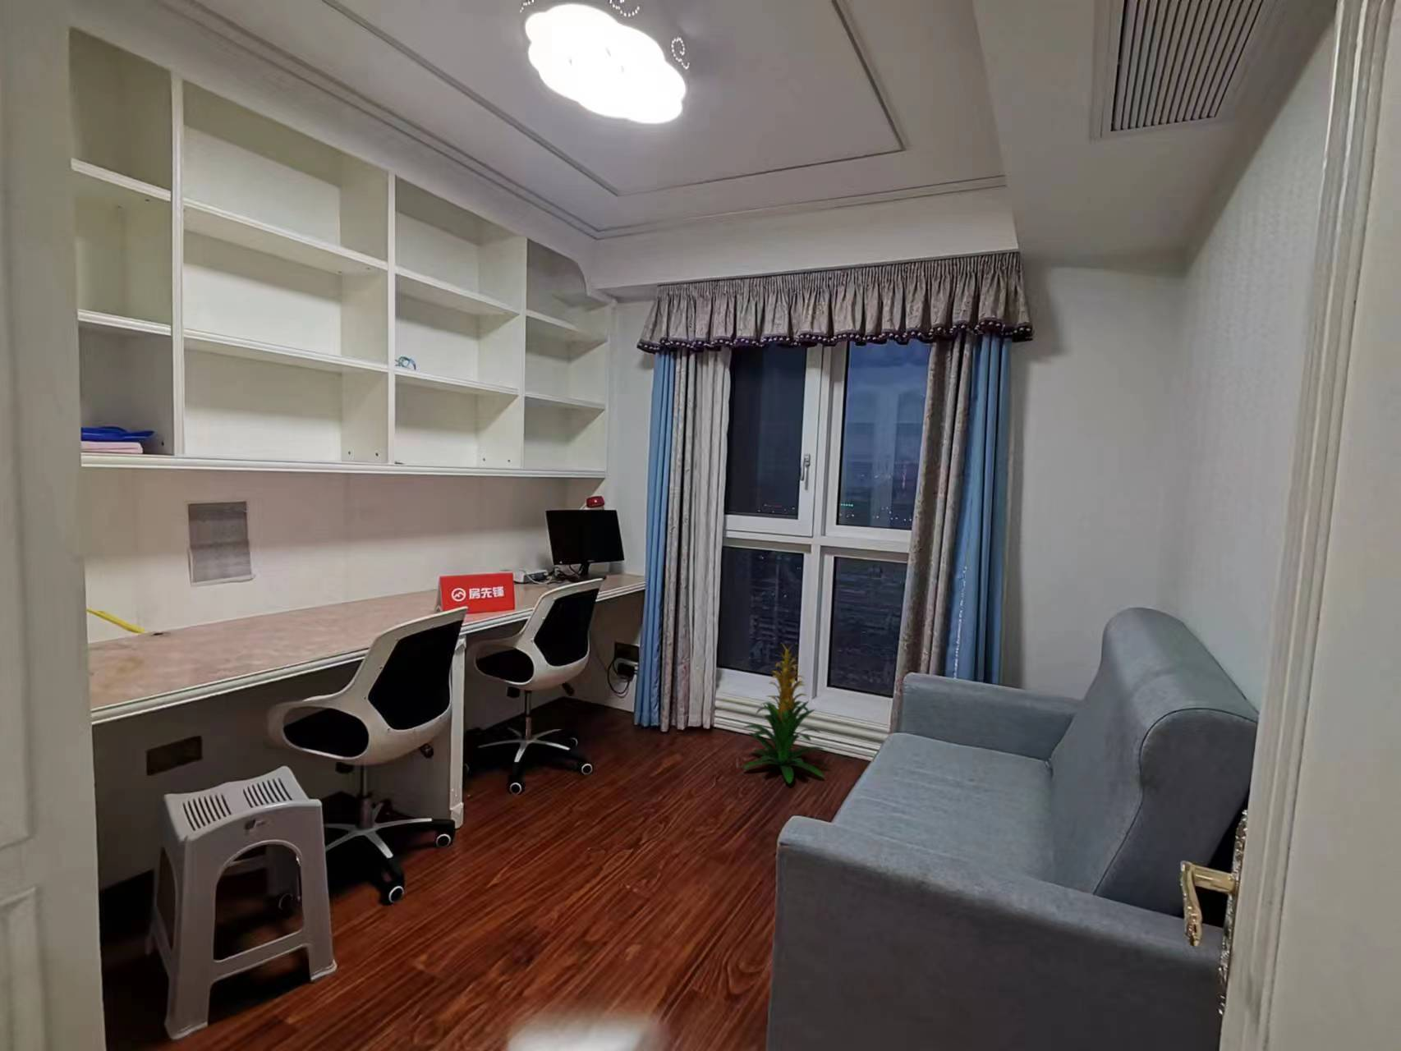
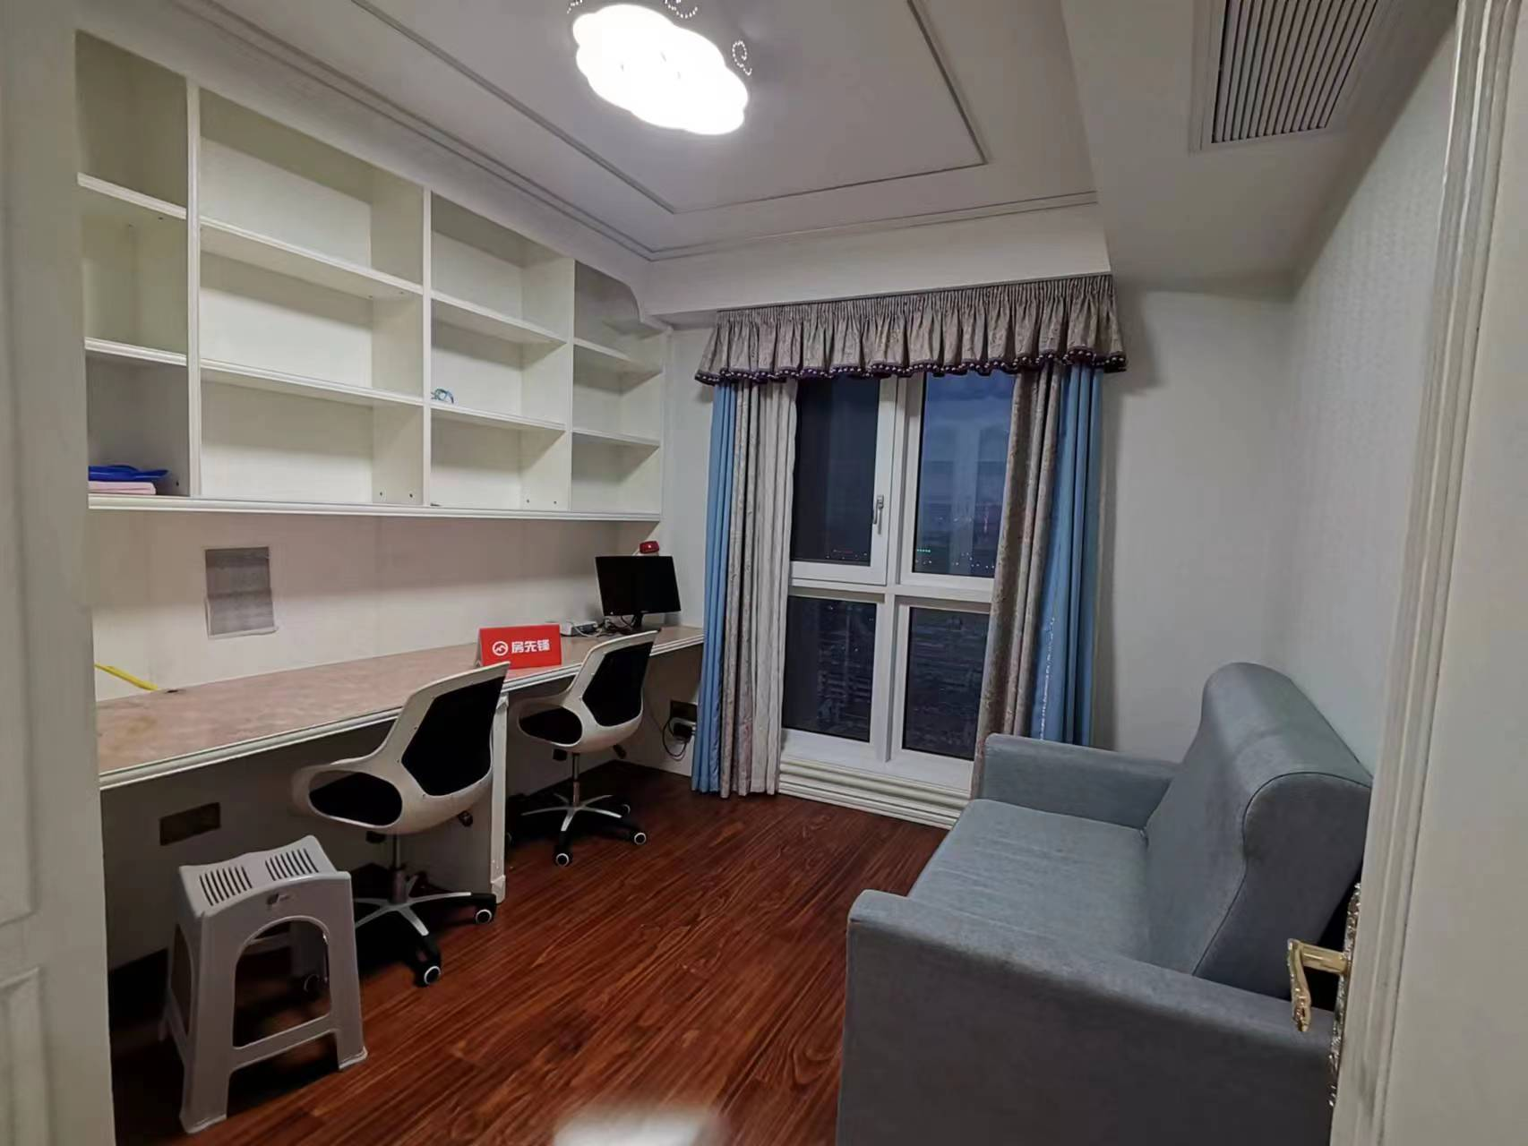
- indoor plant (786, 705)
